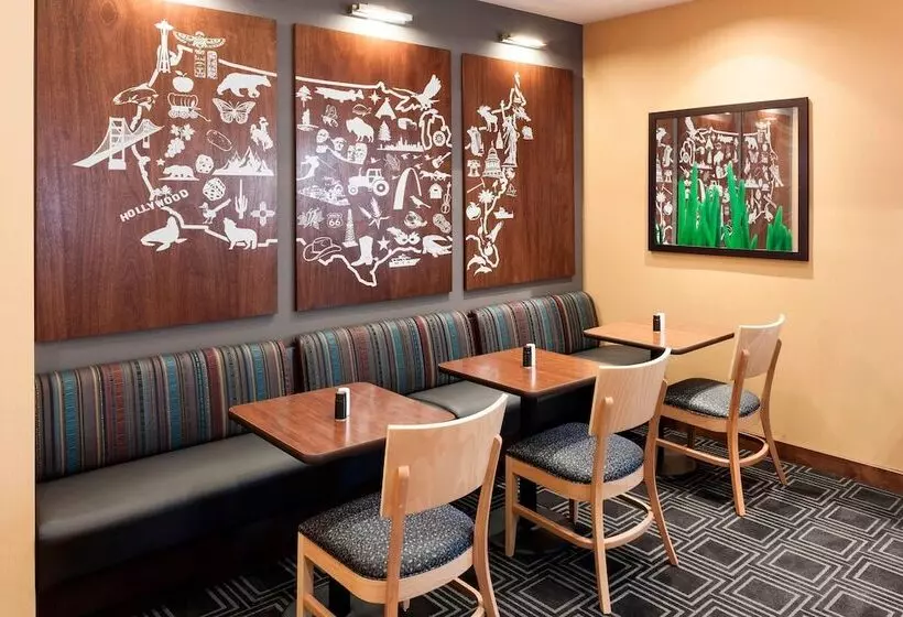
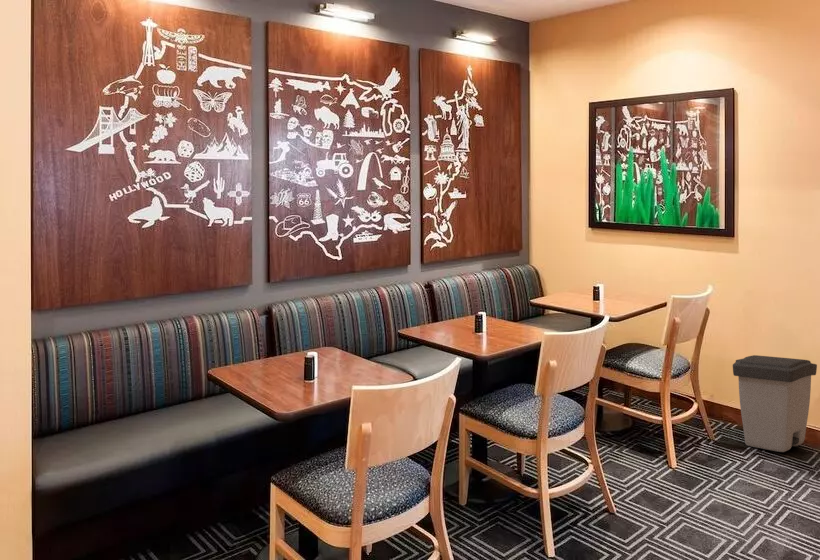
+ trash can (772, 401)
